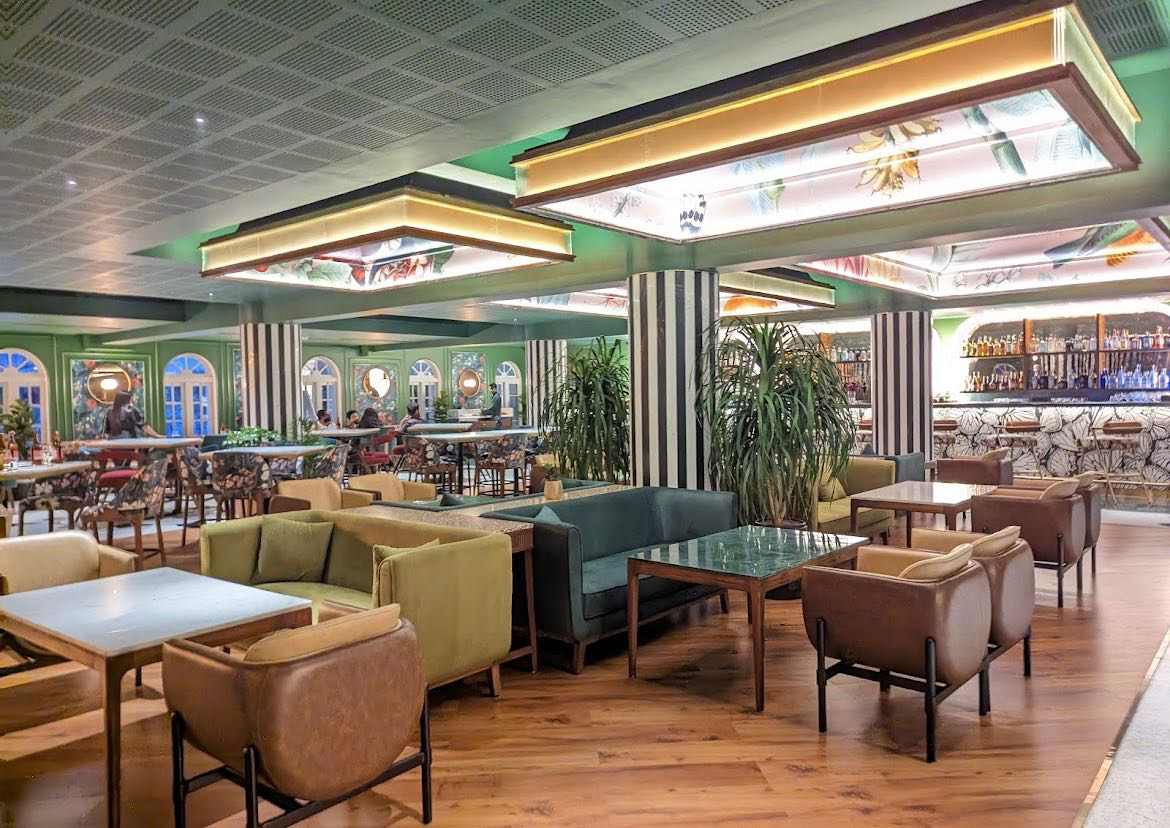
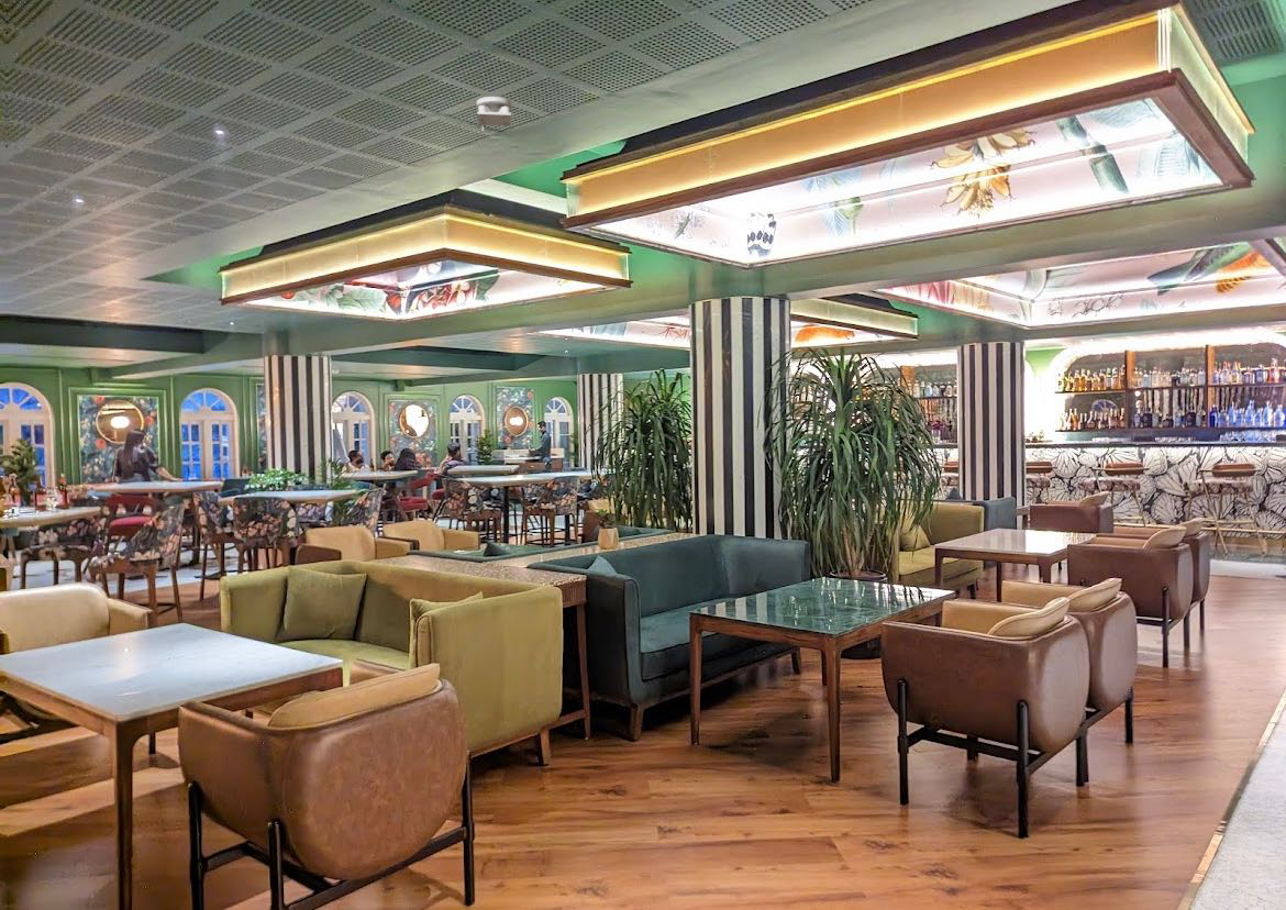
+ smoke detector (494, 116)
